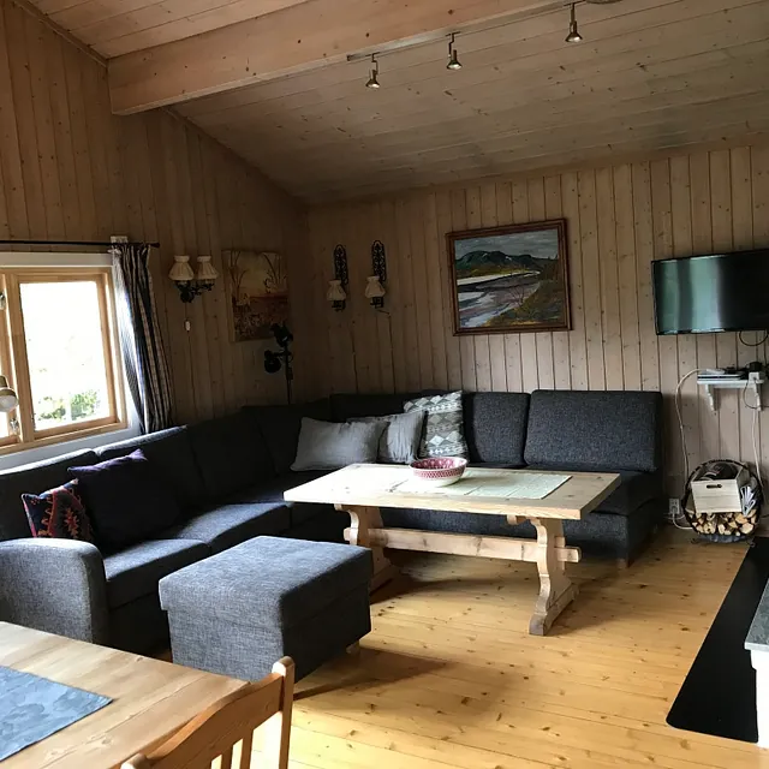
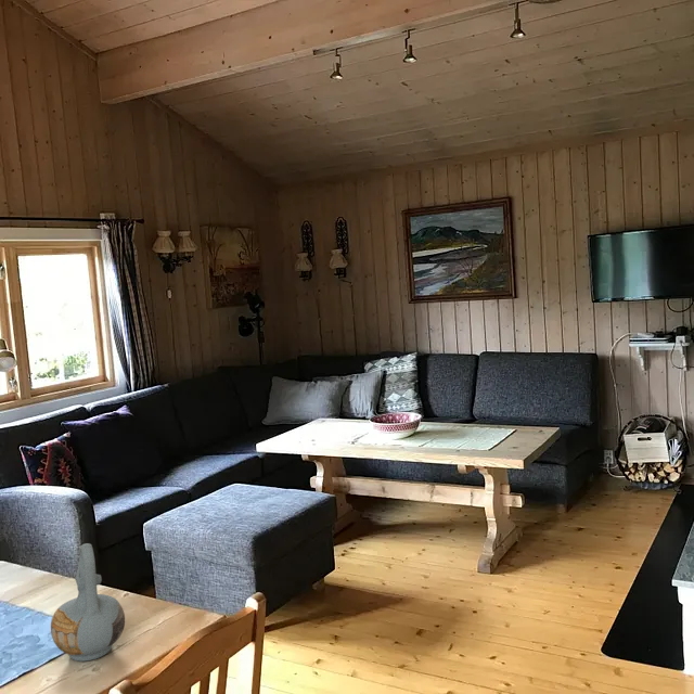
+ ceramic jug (85, 595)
